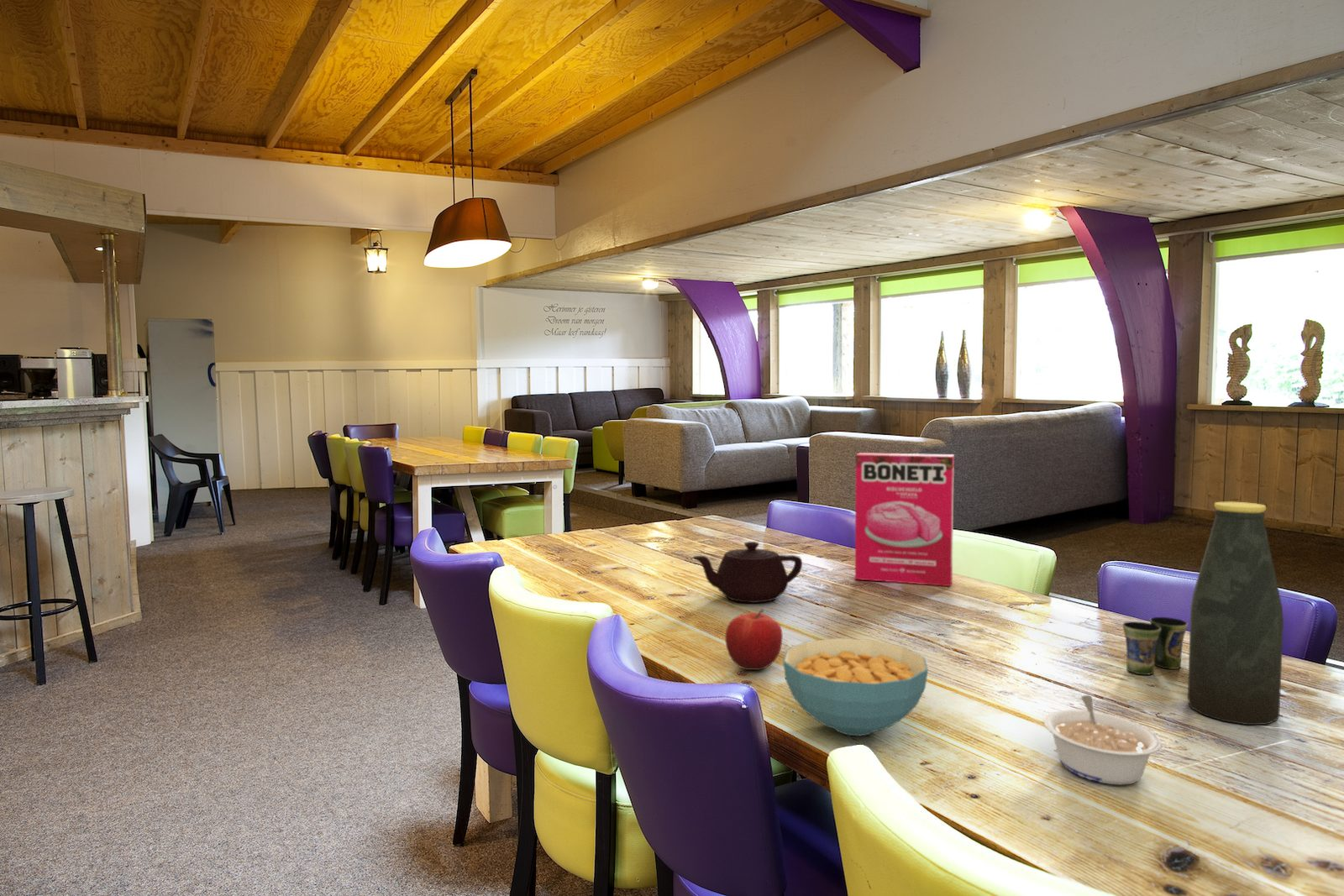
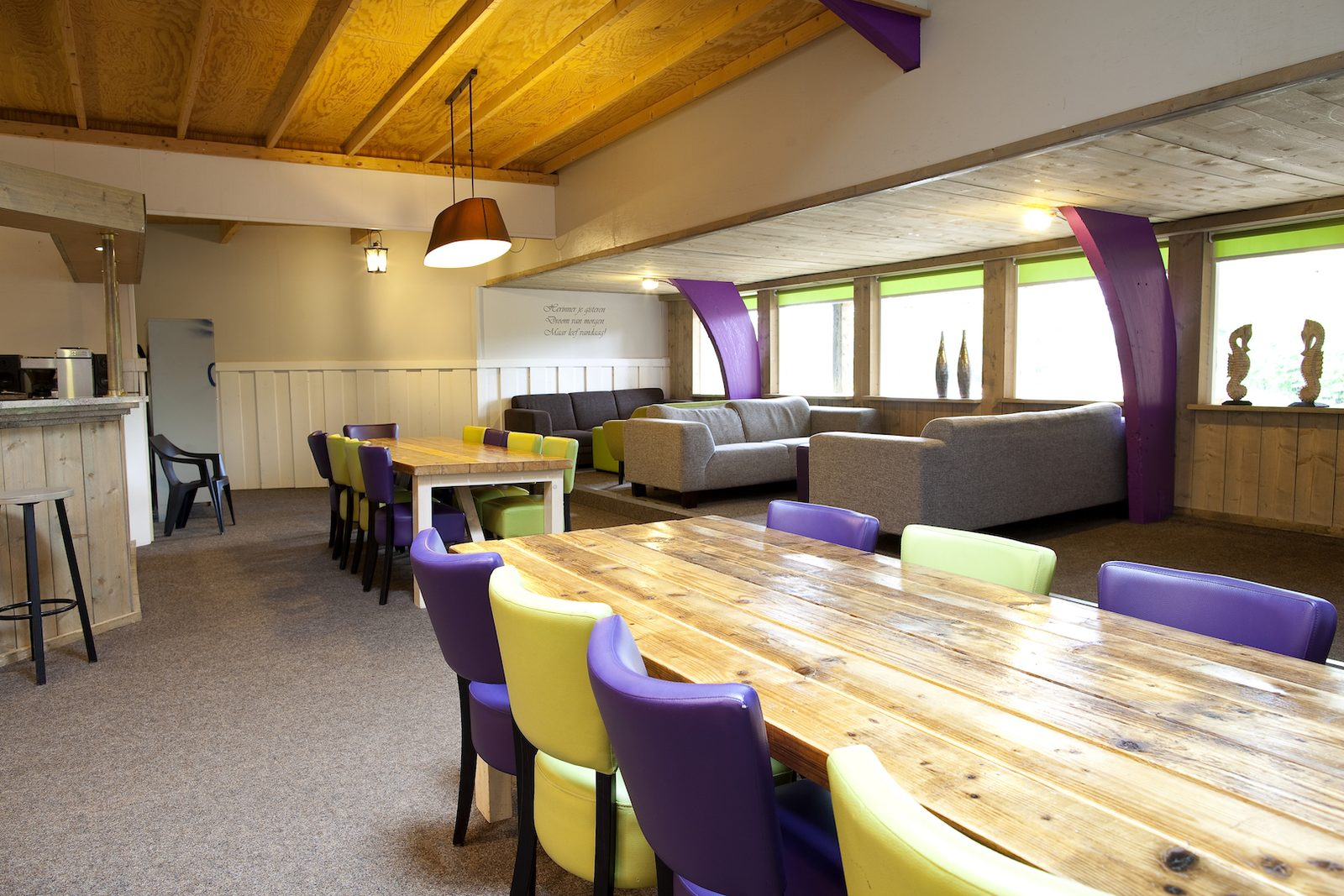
- legume (1096, 743)
- cup (1154, 646)
- cereal bowl (853, 693)
- teapot (748, 569)
- cereal box (904, 517)
- bottle (1236, 608)
- fruit (753, 638)
